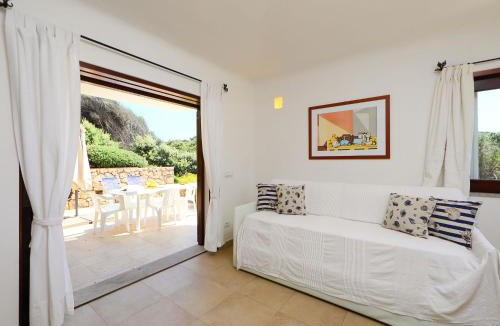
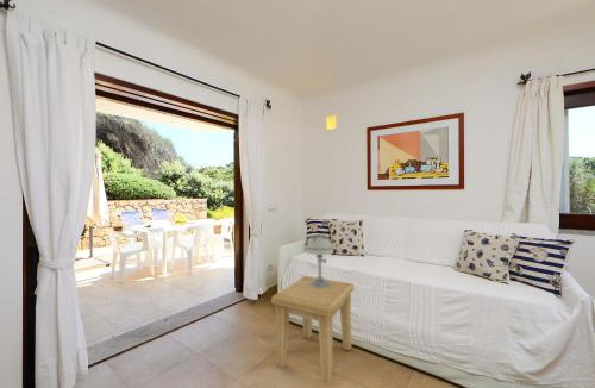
+ table lamp (319, 258)
+ side table (318, 323)
